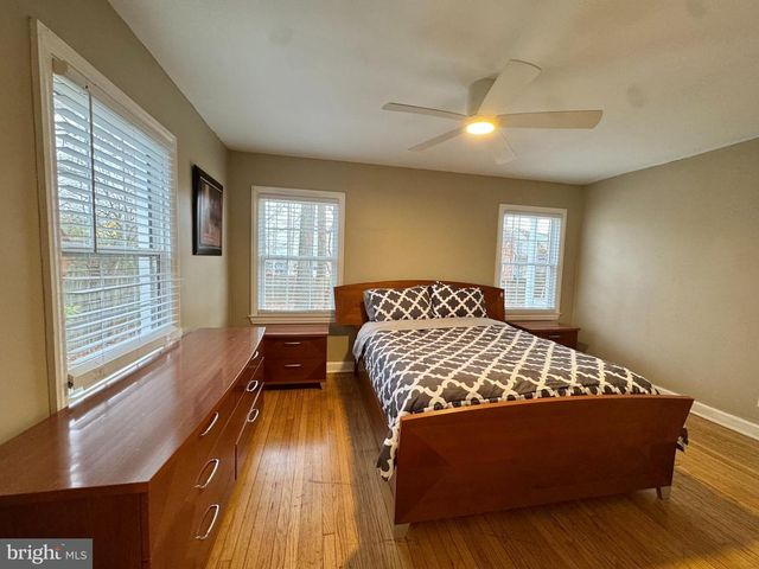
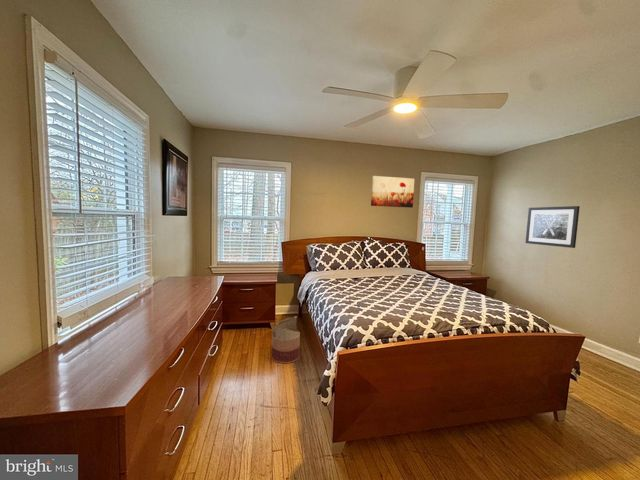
+ basket (285, 338)
+ wall art (550, 226)
+ wall art (392, 192)
